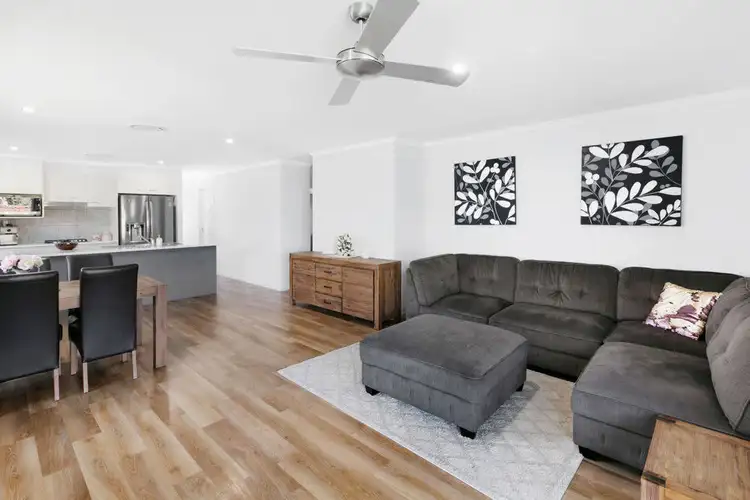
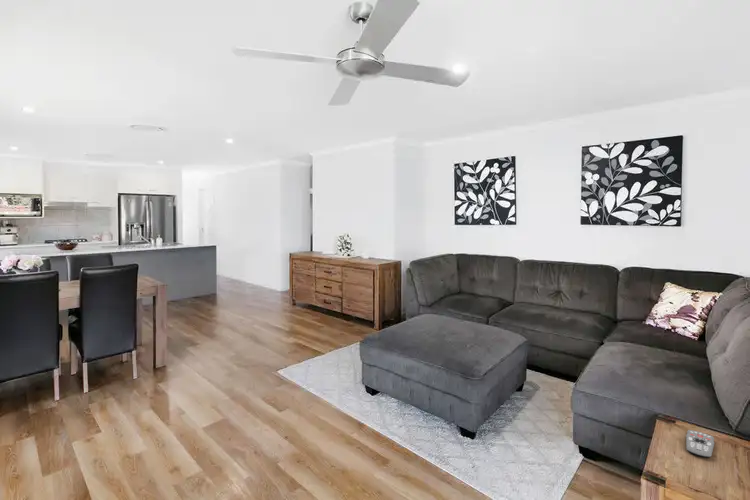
+ remote control (699, 443)
